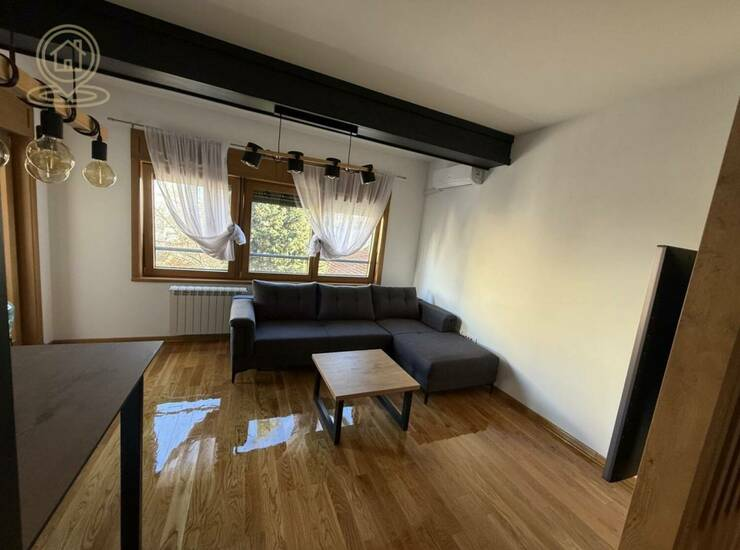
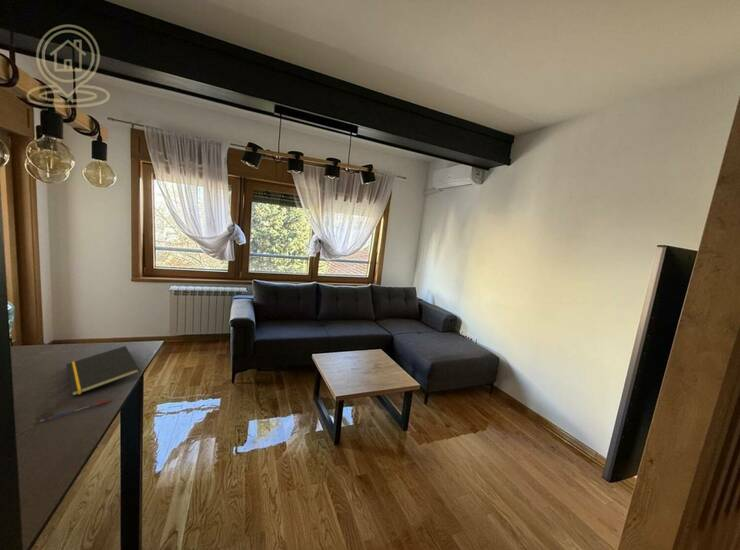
+ pen (76, 410)
+ notepad (102, 367)
